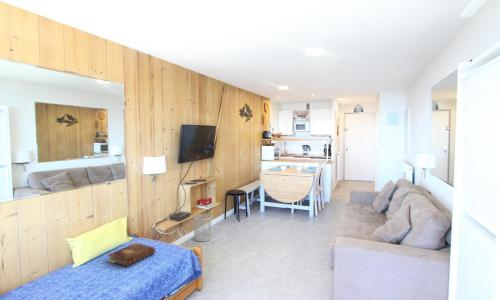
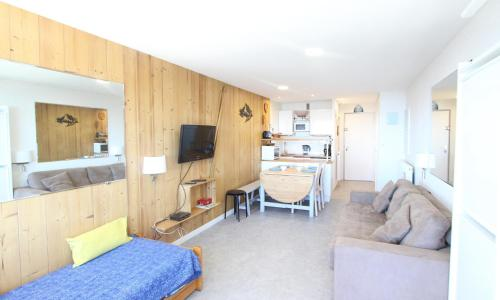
- wastebasket (203, 227)
- book (132, 253)
